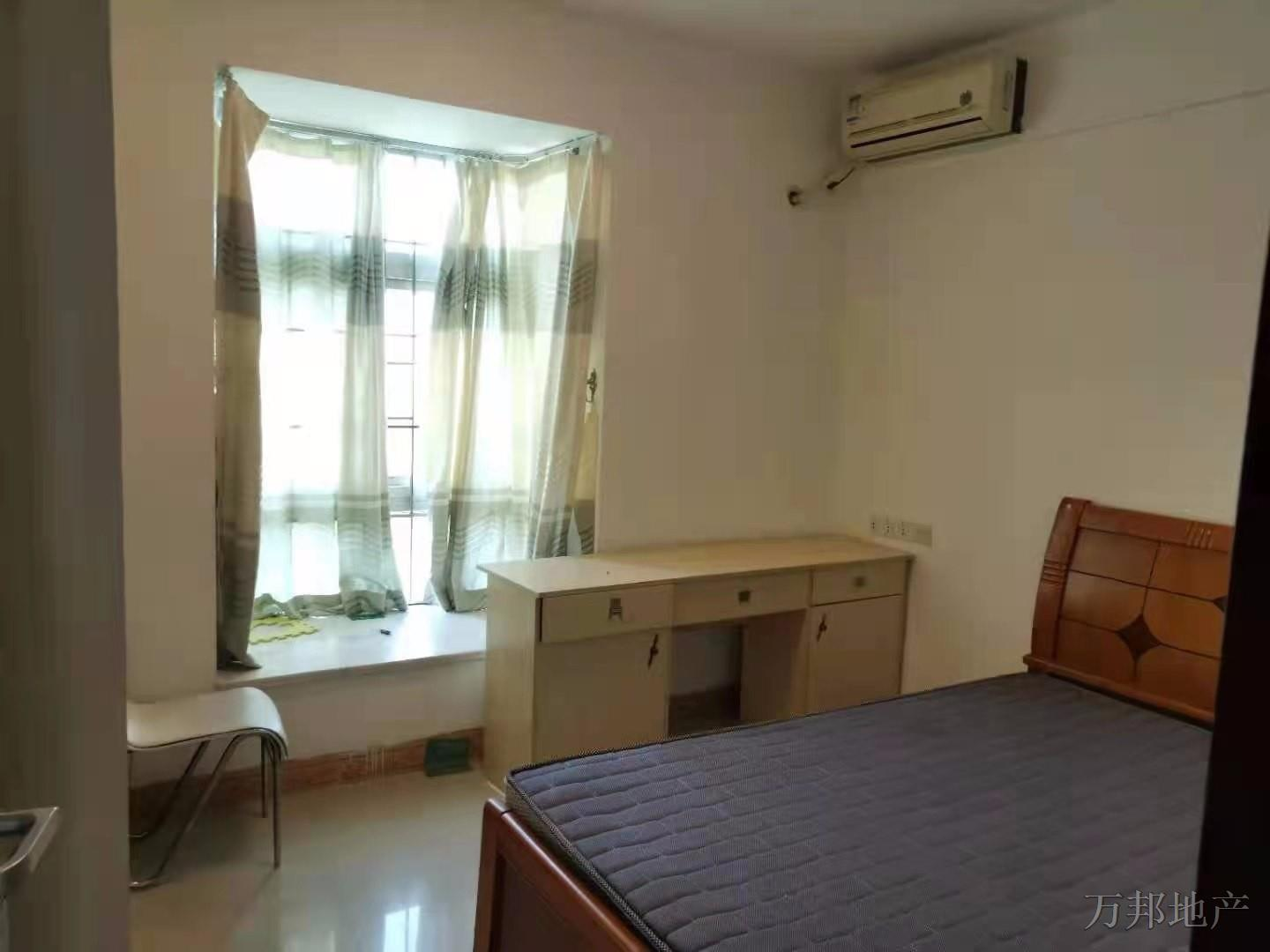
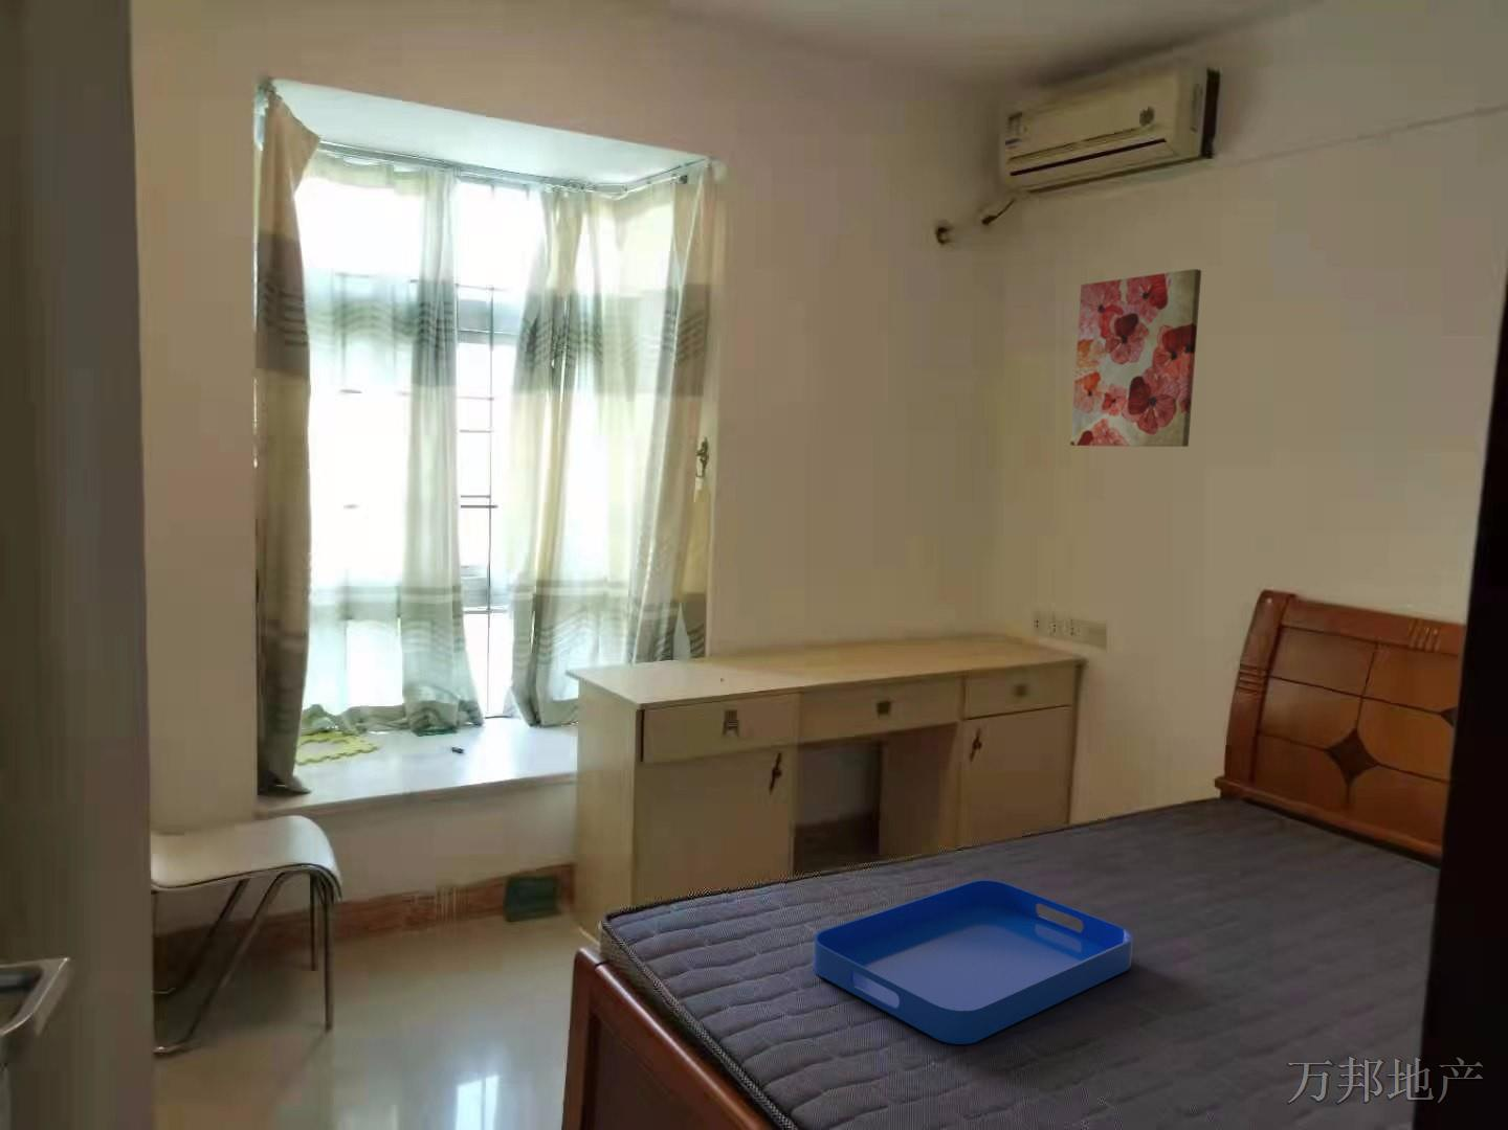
+ serving tray (975, 950)
+ wall art (1132, 362)
